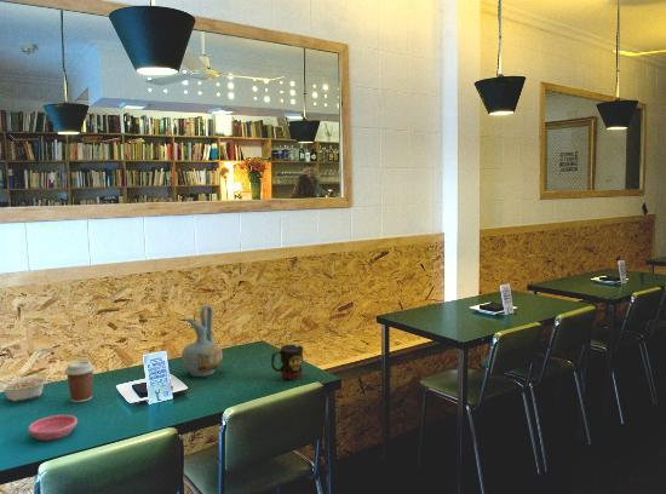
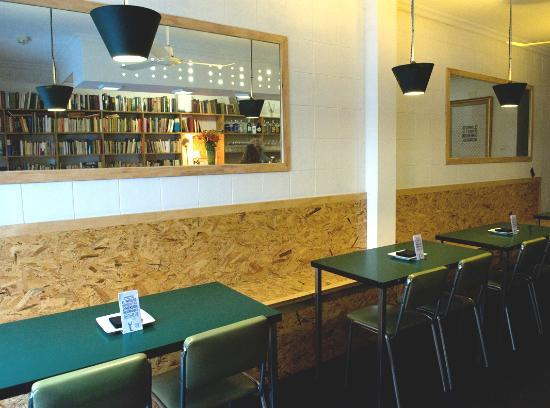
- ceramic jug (201, 339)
- legume (22, 389)
- mug (287, 362)
- coffee cup (80, 380)
- saucer (53, 427)
